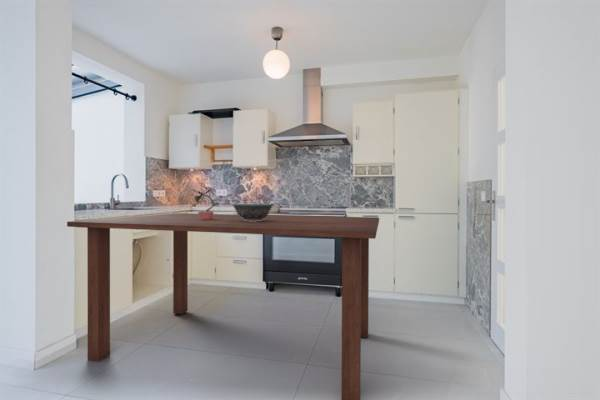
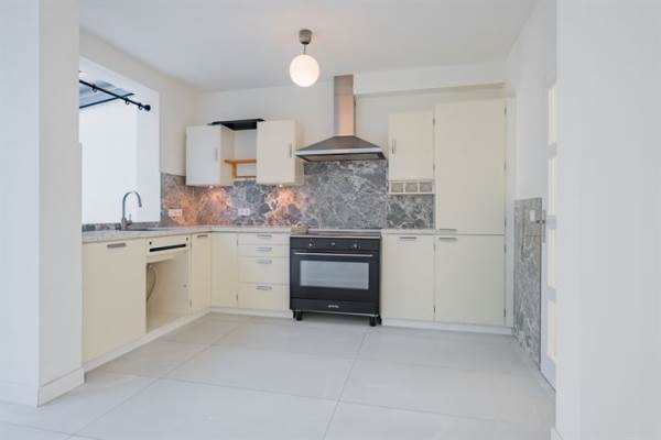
- dining table (243, 233)
- potted plant (204, 201)
- decorative bowl (253, 212)
